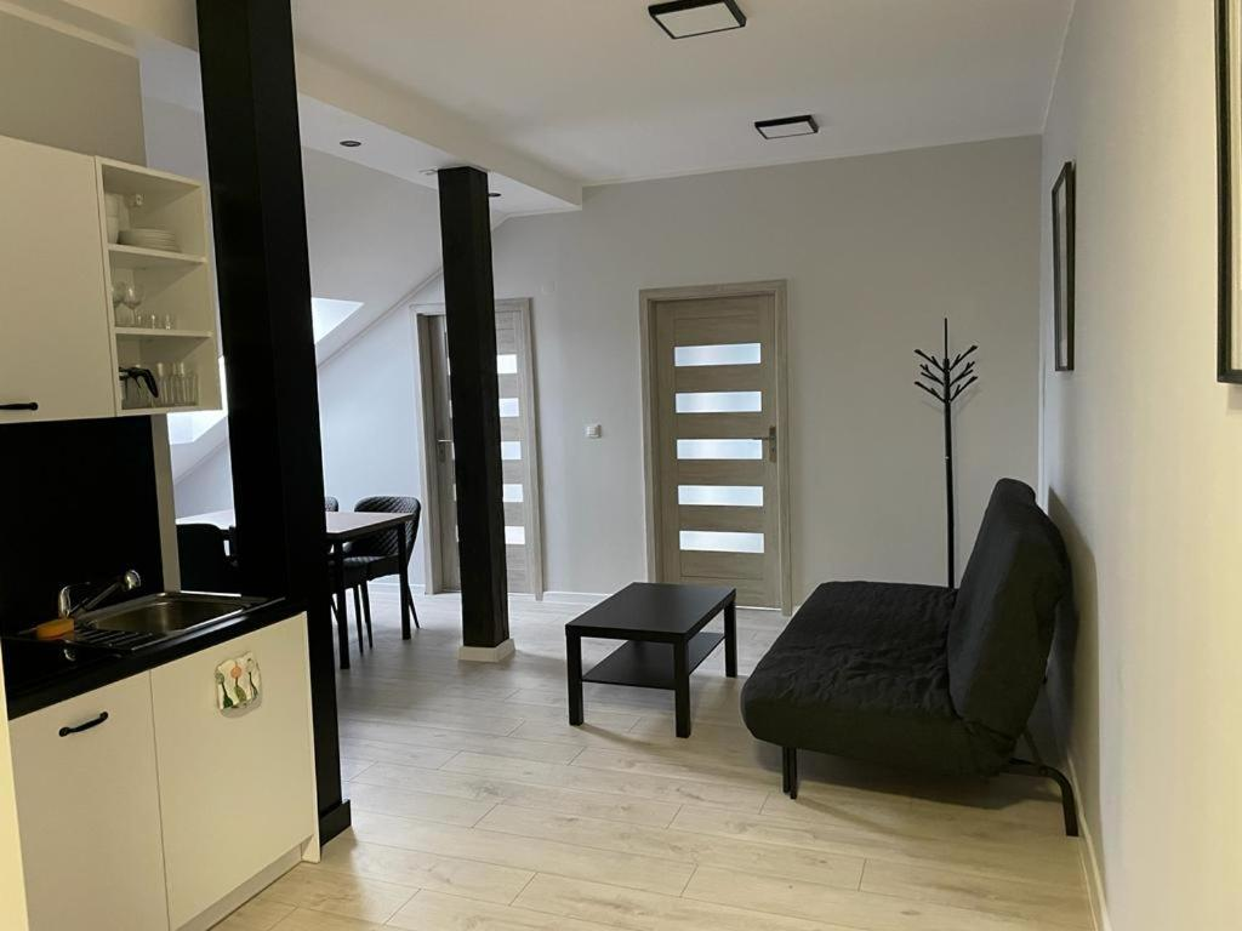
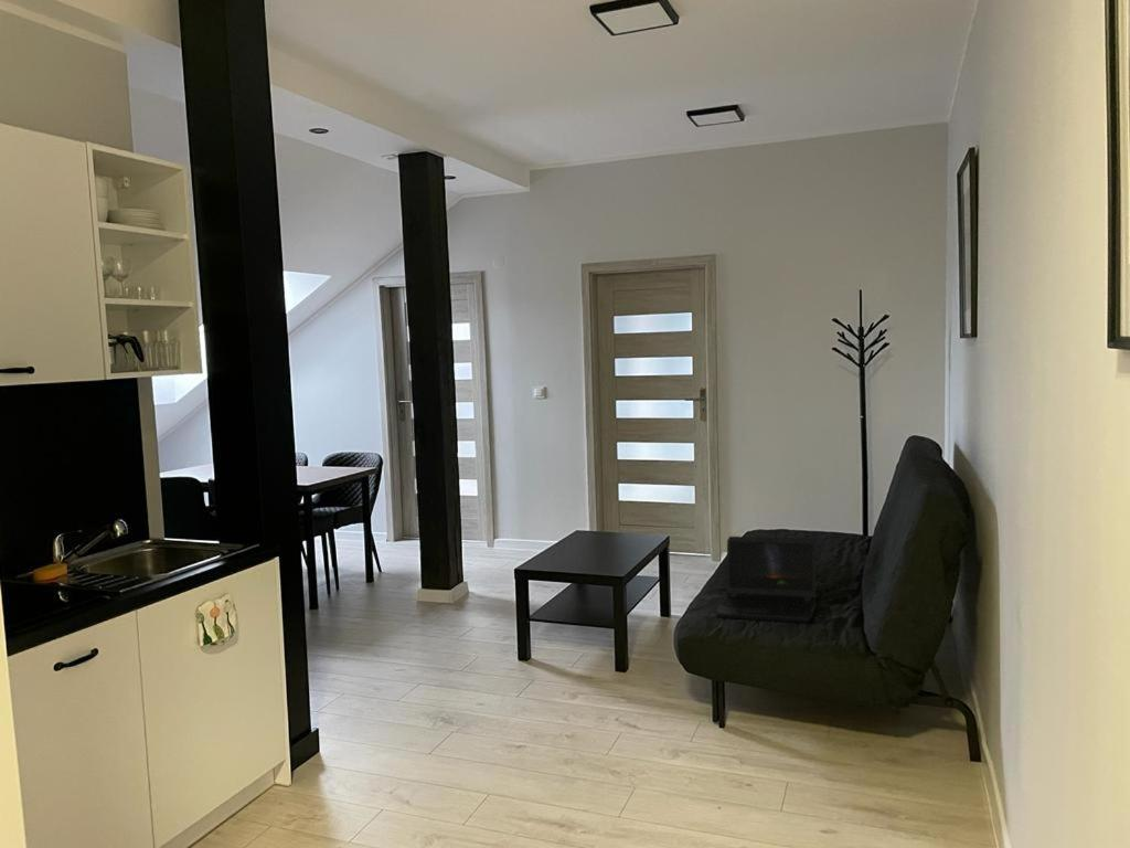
+ laptop computer (766, 577)
